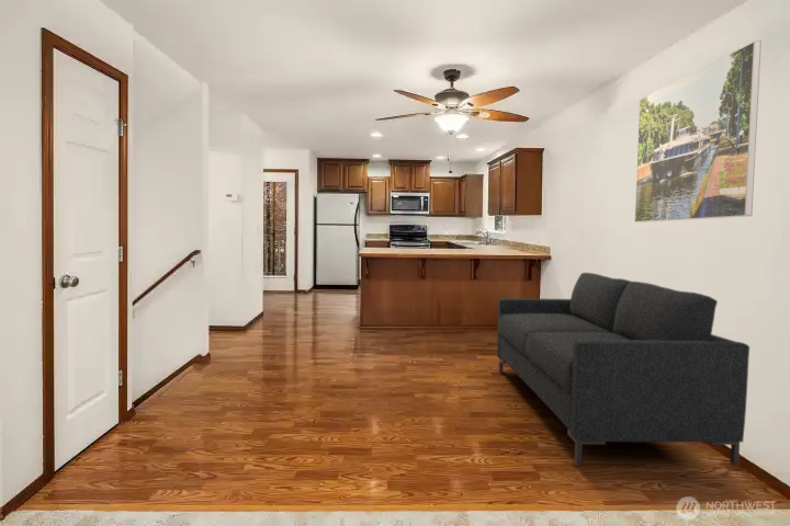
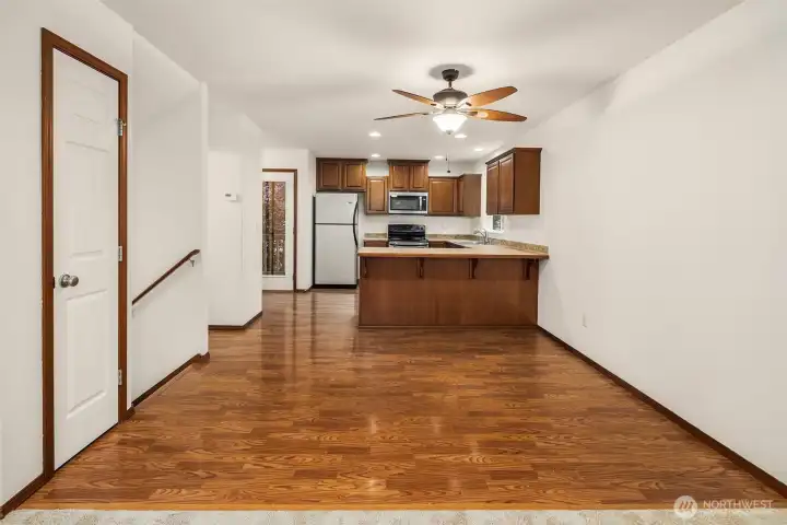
- sofa (589, 344)
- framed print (686, 148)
